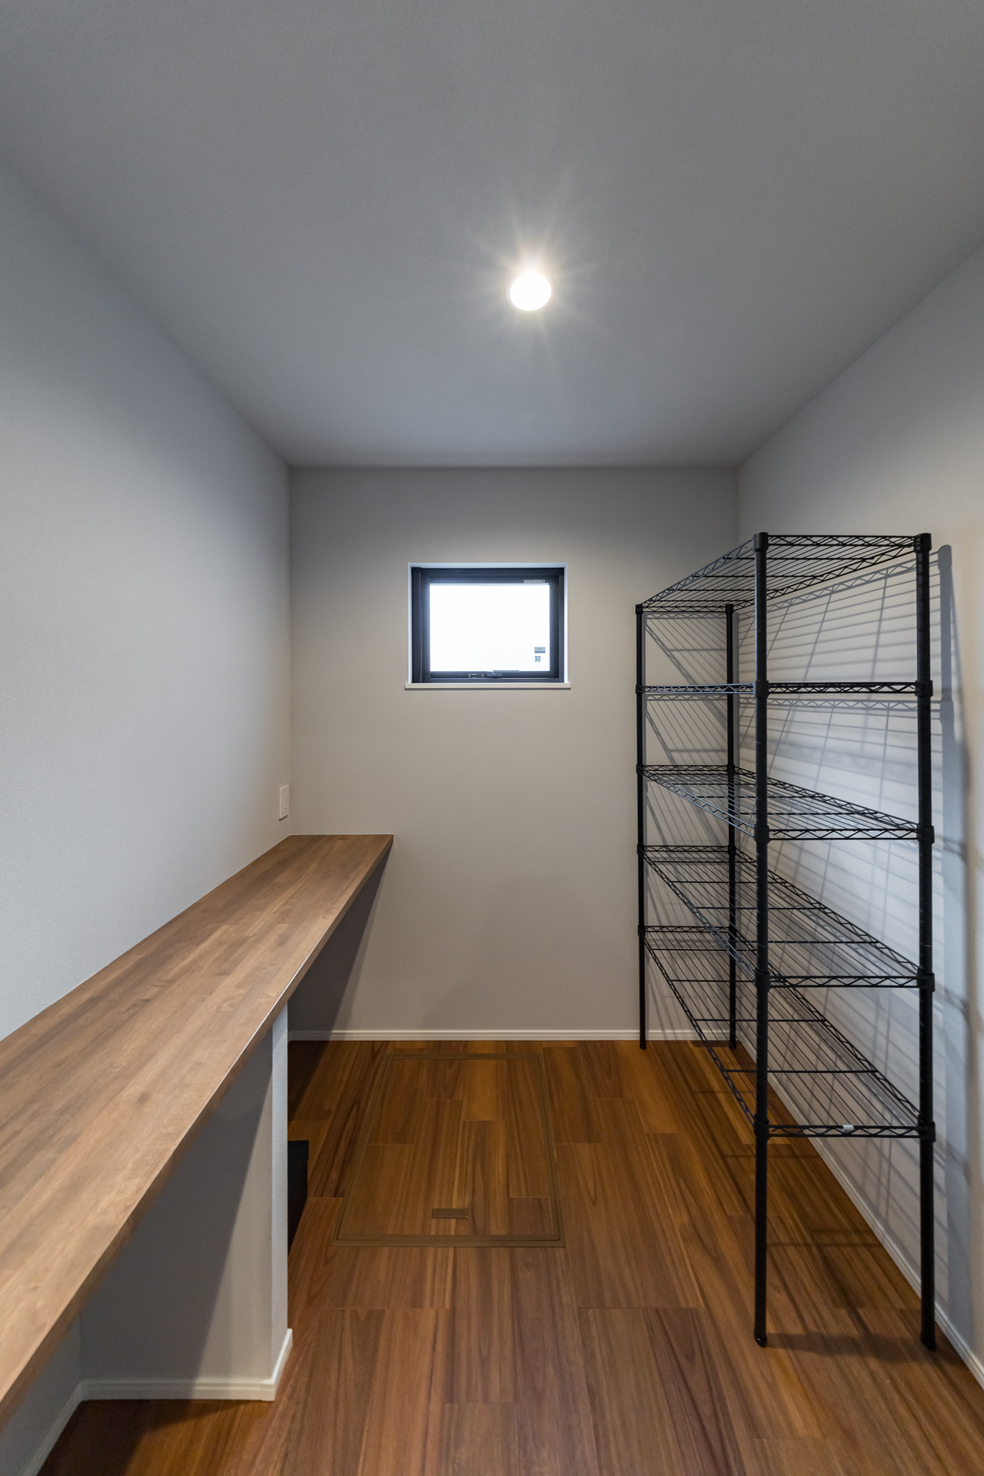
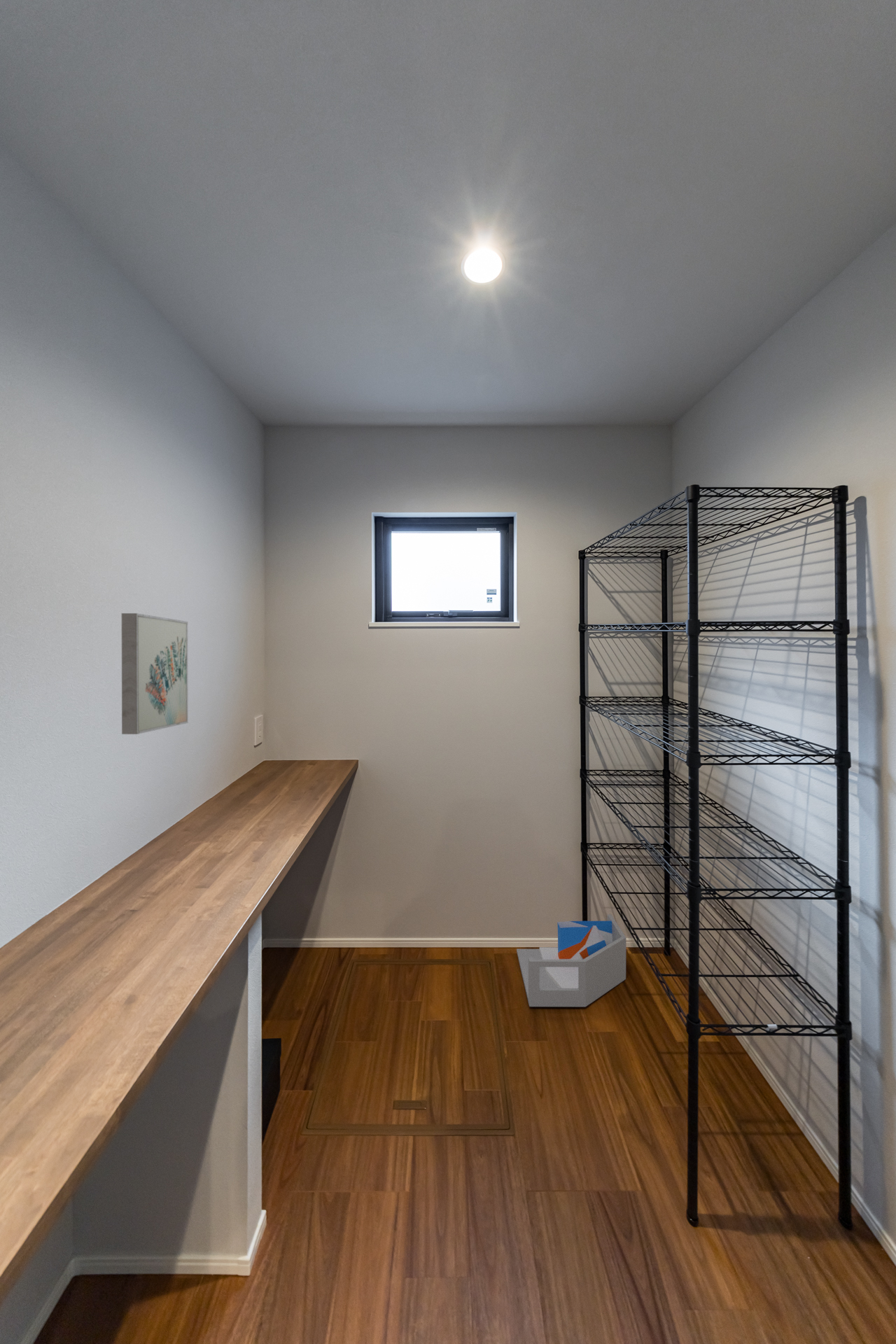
+ wall art (158, 673)
+ storage bin (573, 955)
